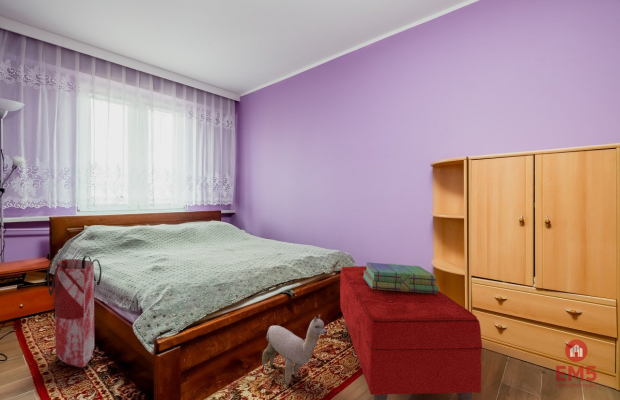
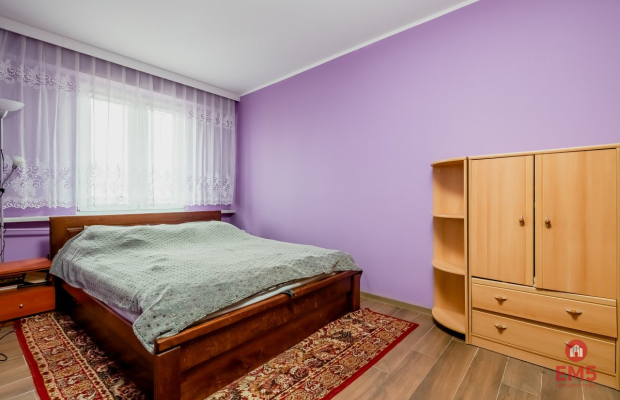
- stack of books (397, 278)
- plush toy (292, 344)
- bench (391, 324)
- bag (74, 309)
